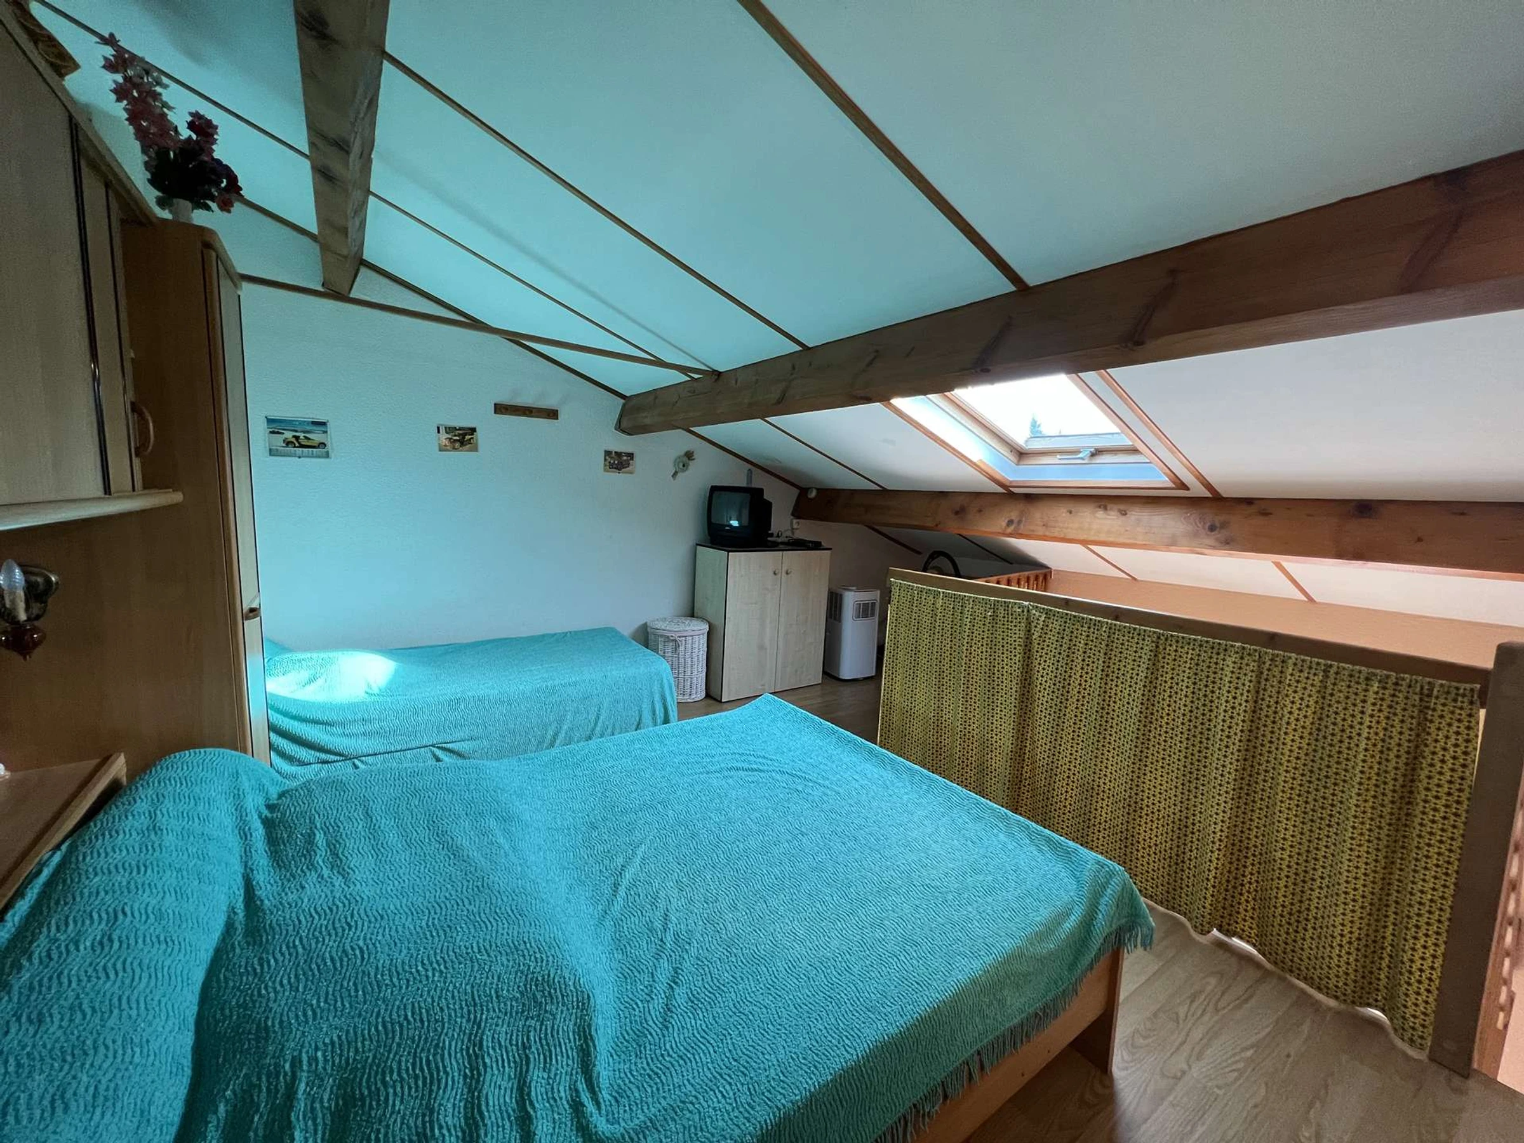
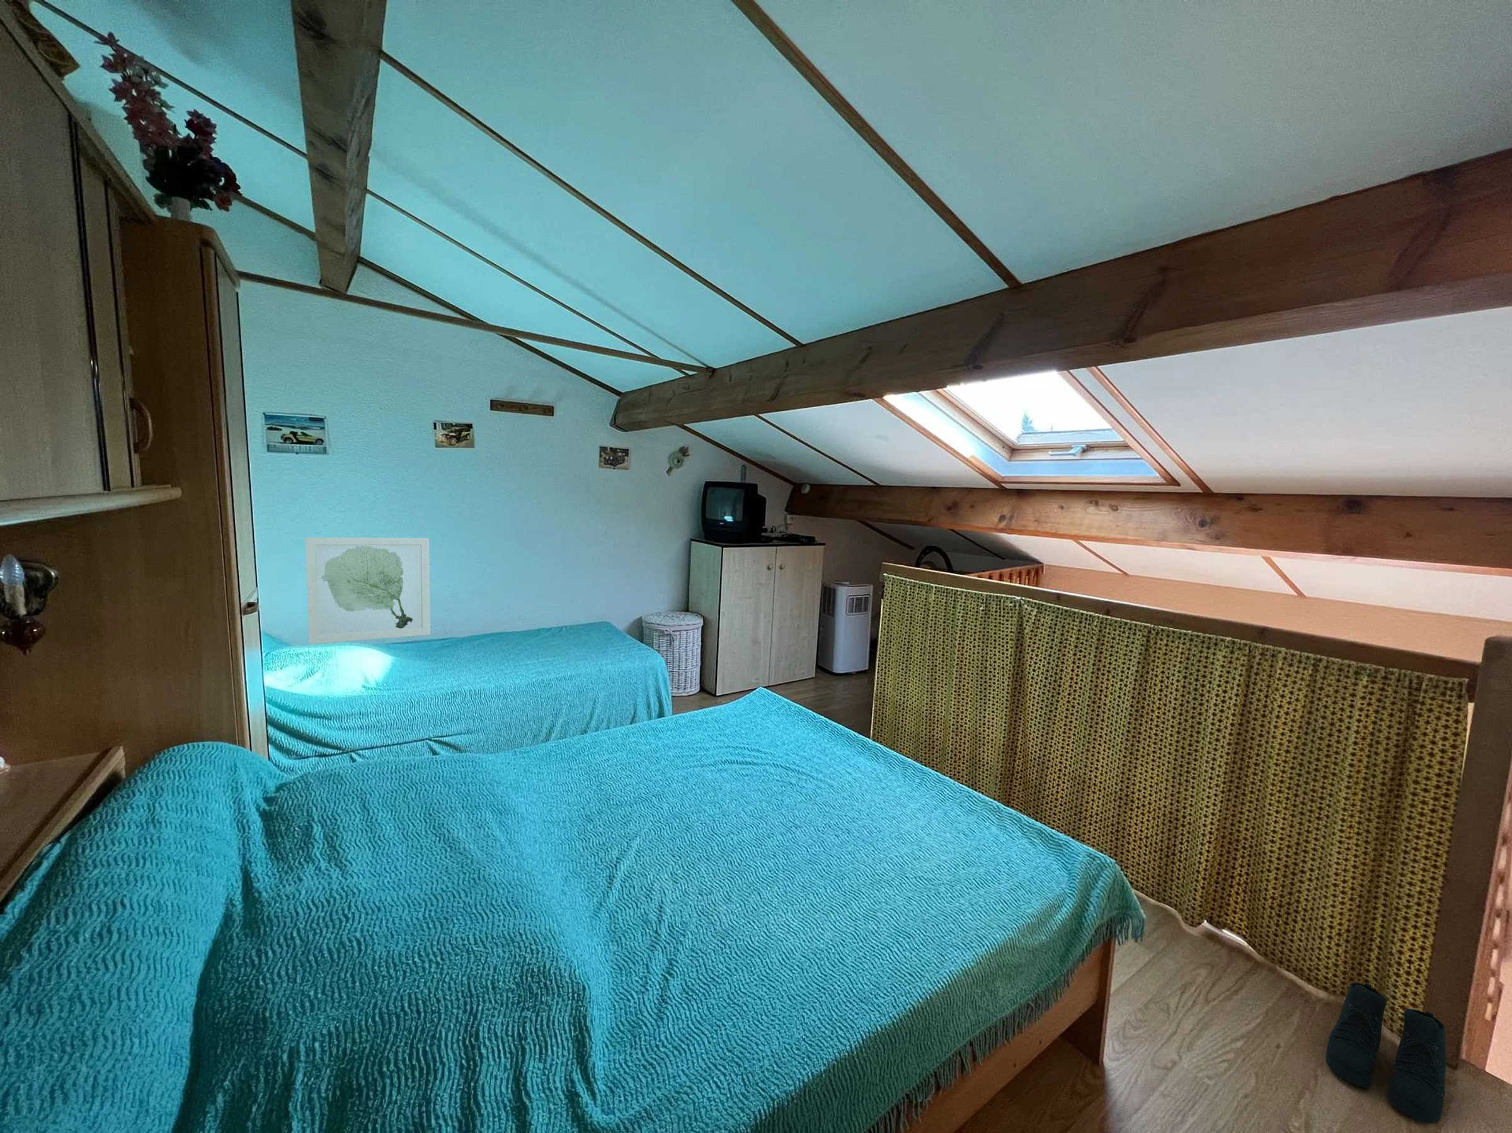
+ wall art (371, 589)
+ boots (1380, 1040)
